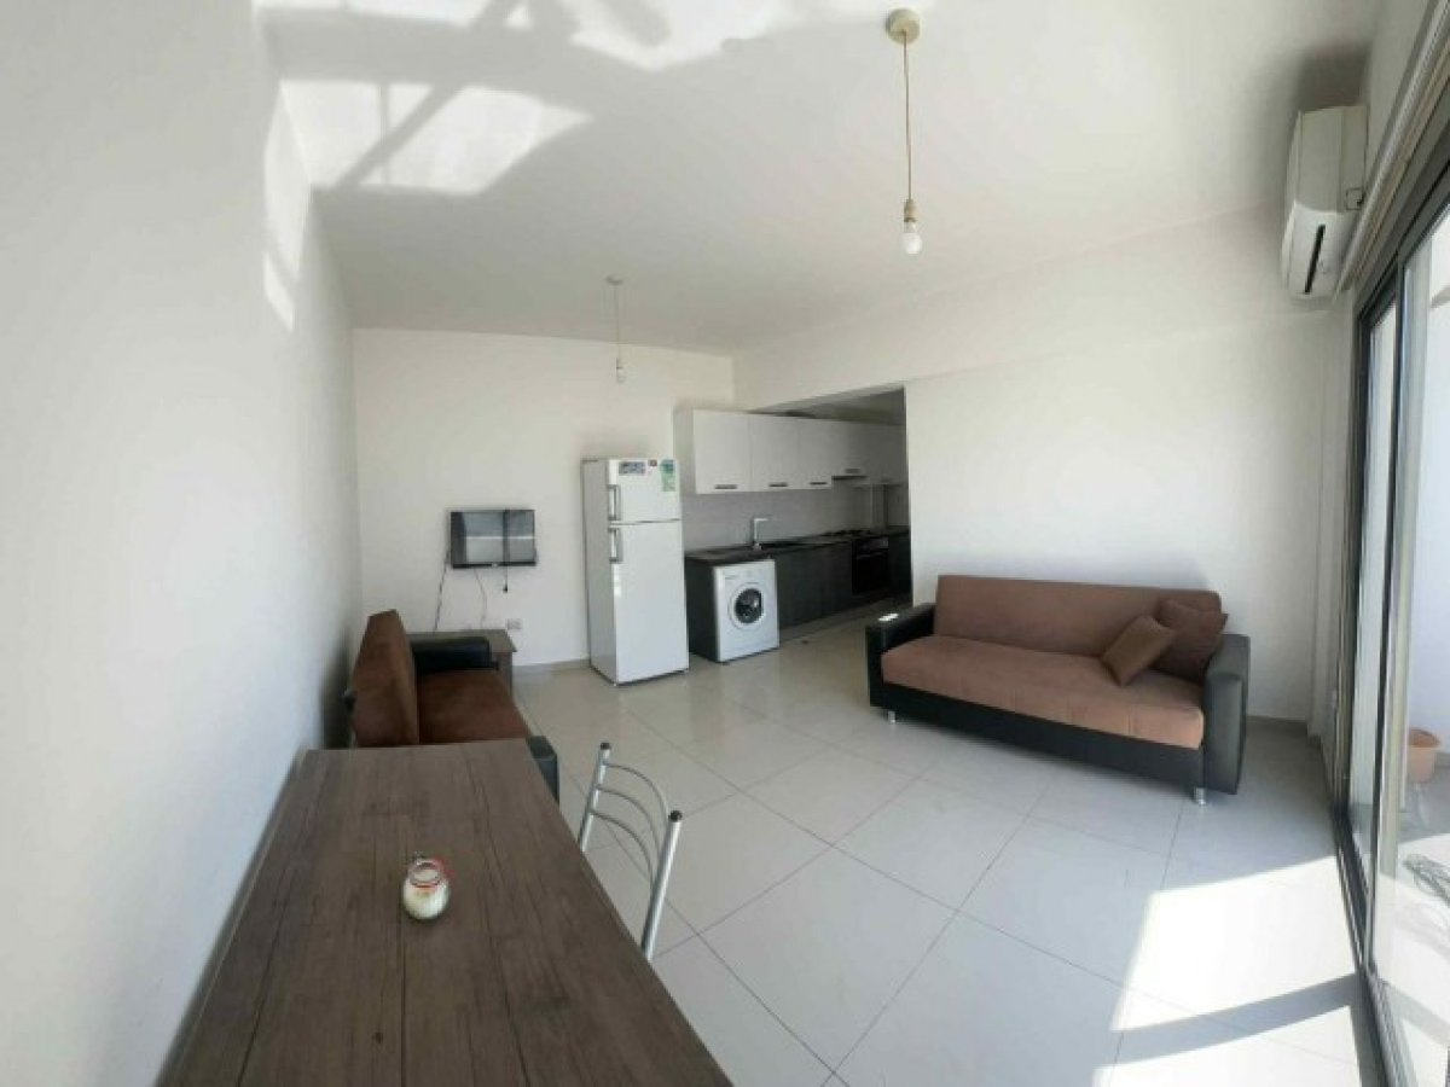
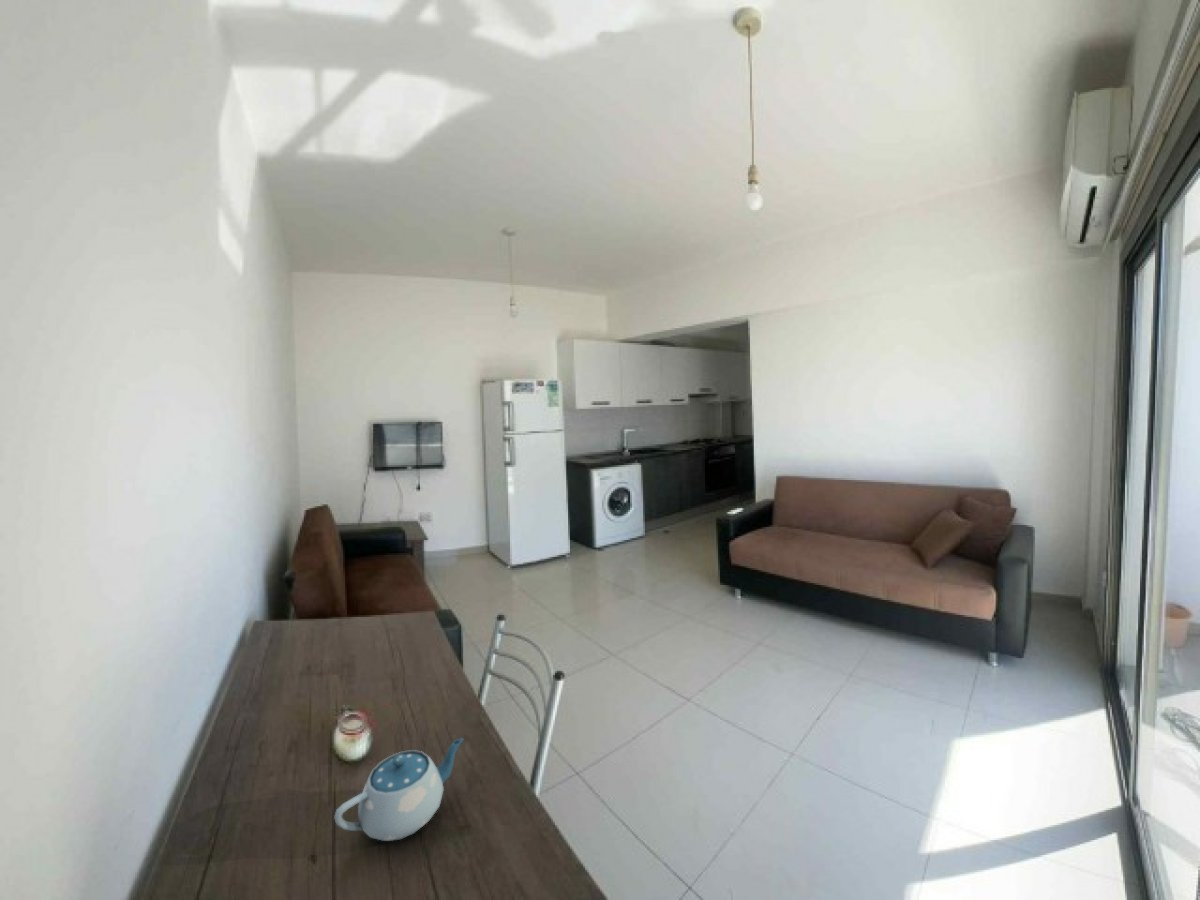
+ chinaware (405, 785)
